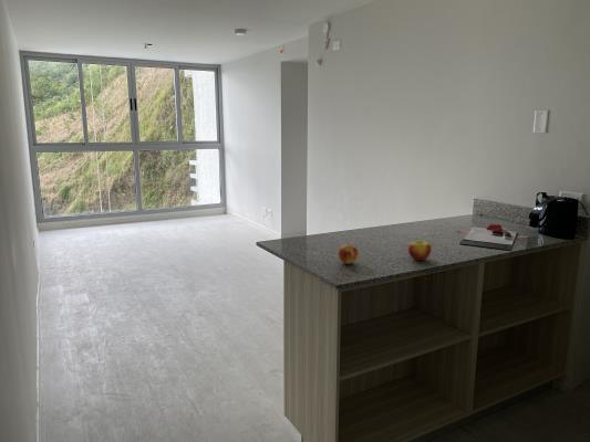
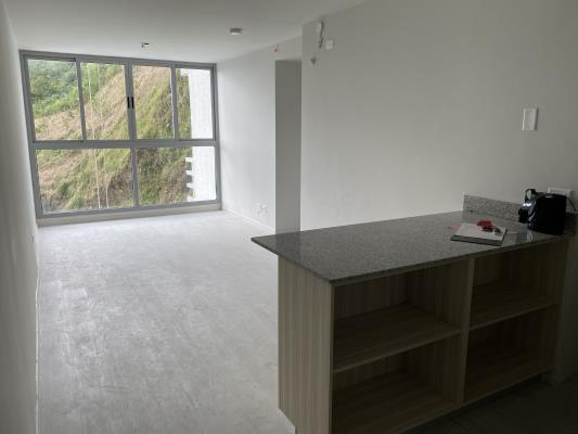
- apple (418, 250)
- fruit (348, 254)
